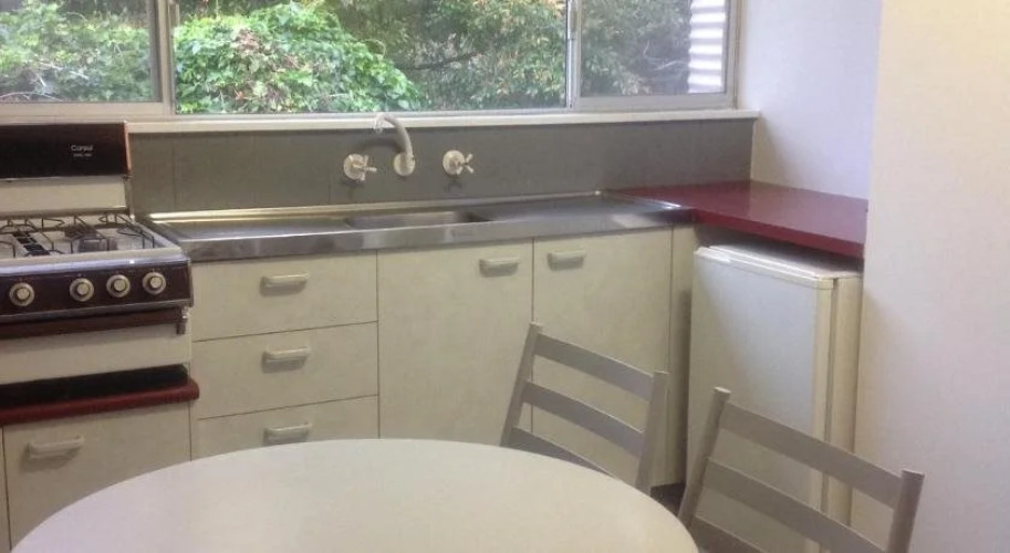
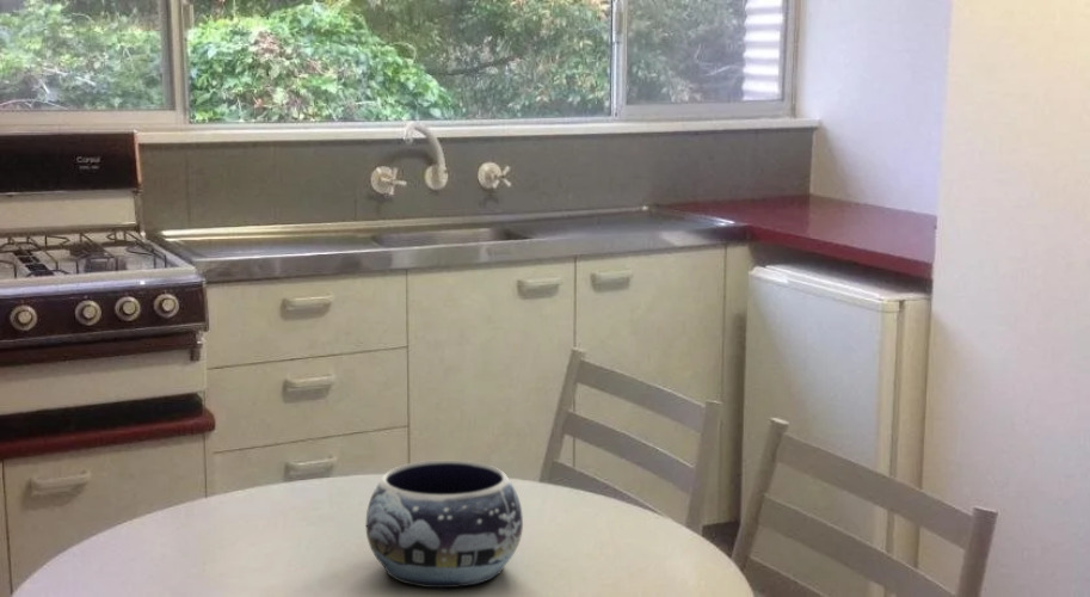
+ decorative bowl (444, 522)
